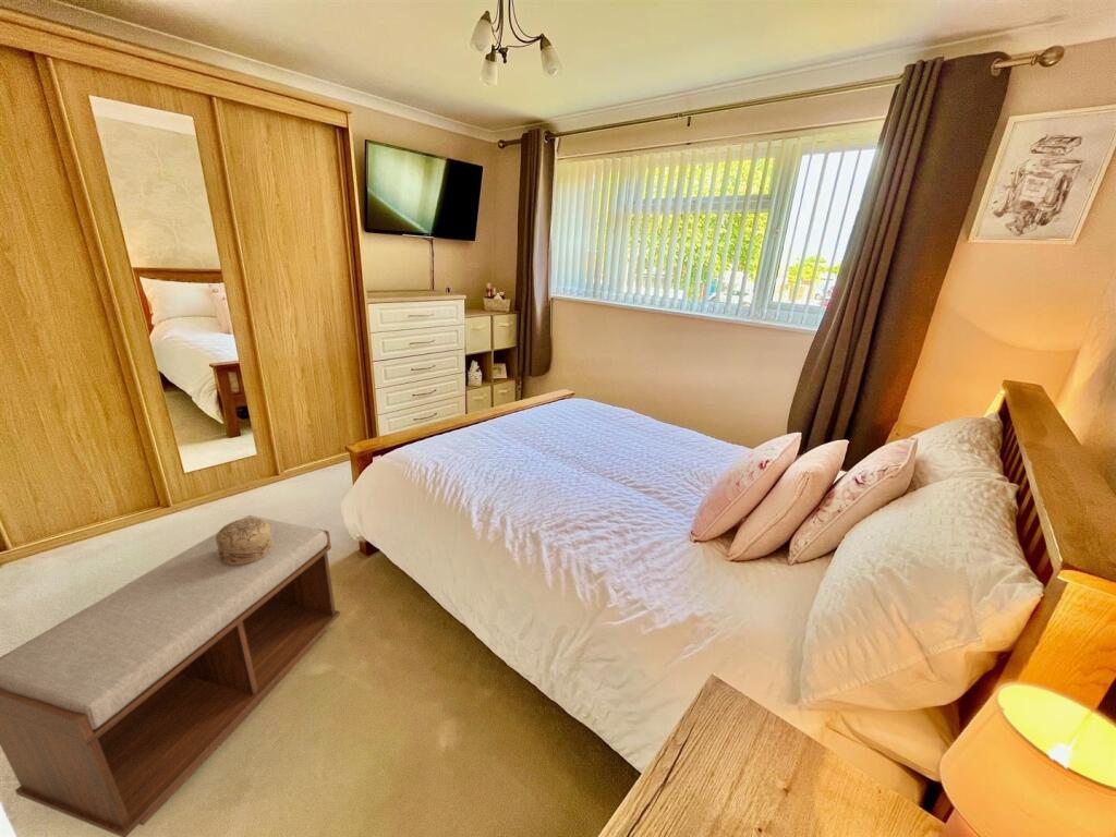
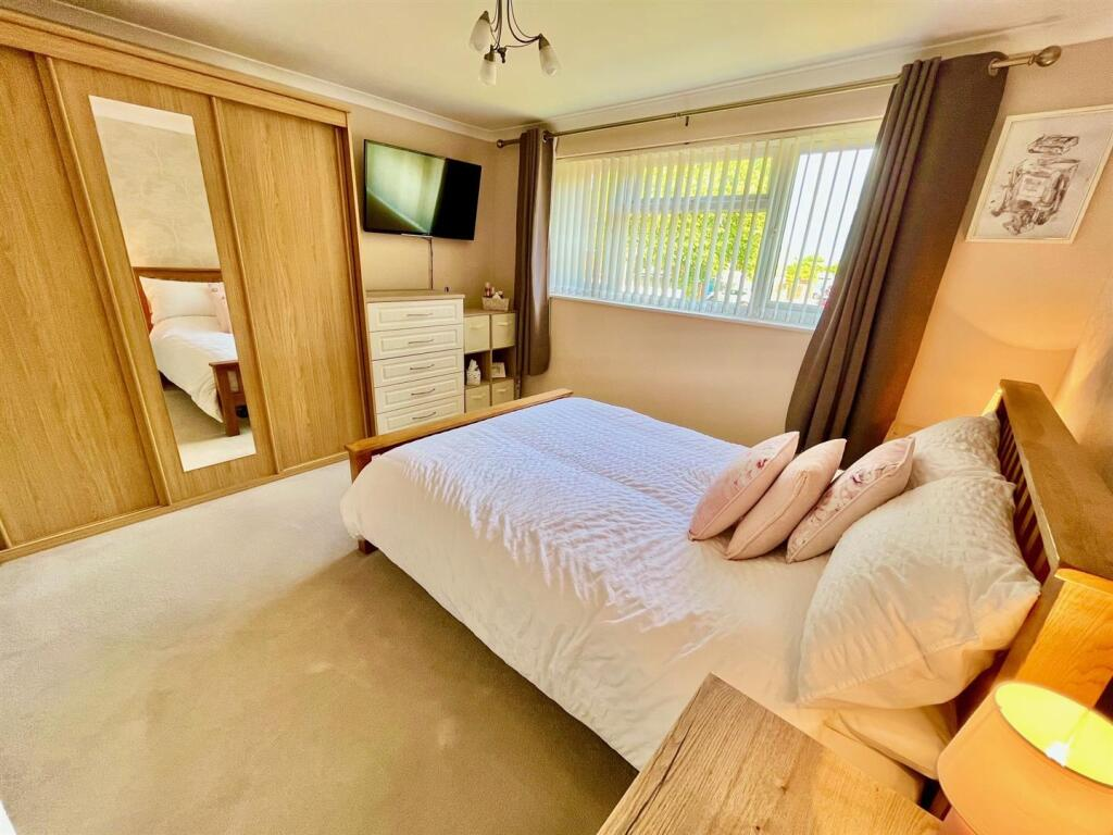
- bench (203, 642)
- decorative box (244, 537)
